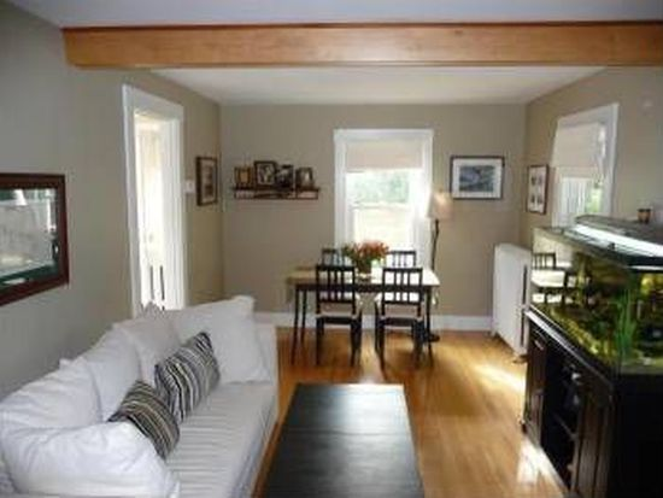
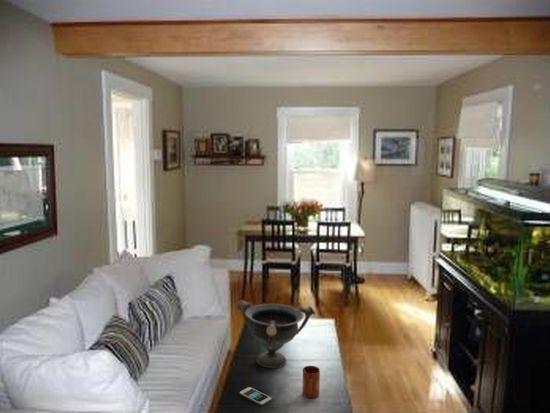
+ smartphone (255, 395)
+ mug (310, 384)
+ decorative bowl (271, 332)
